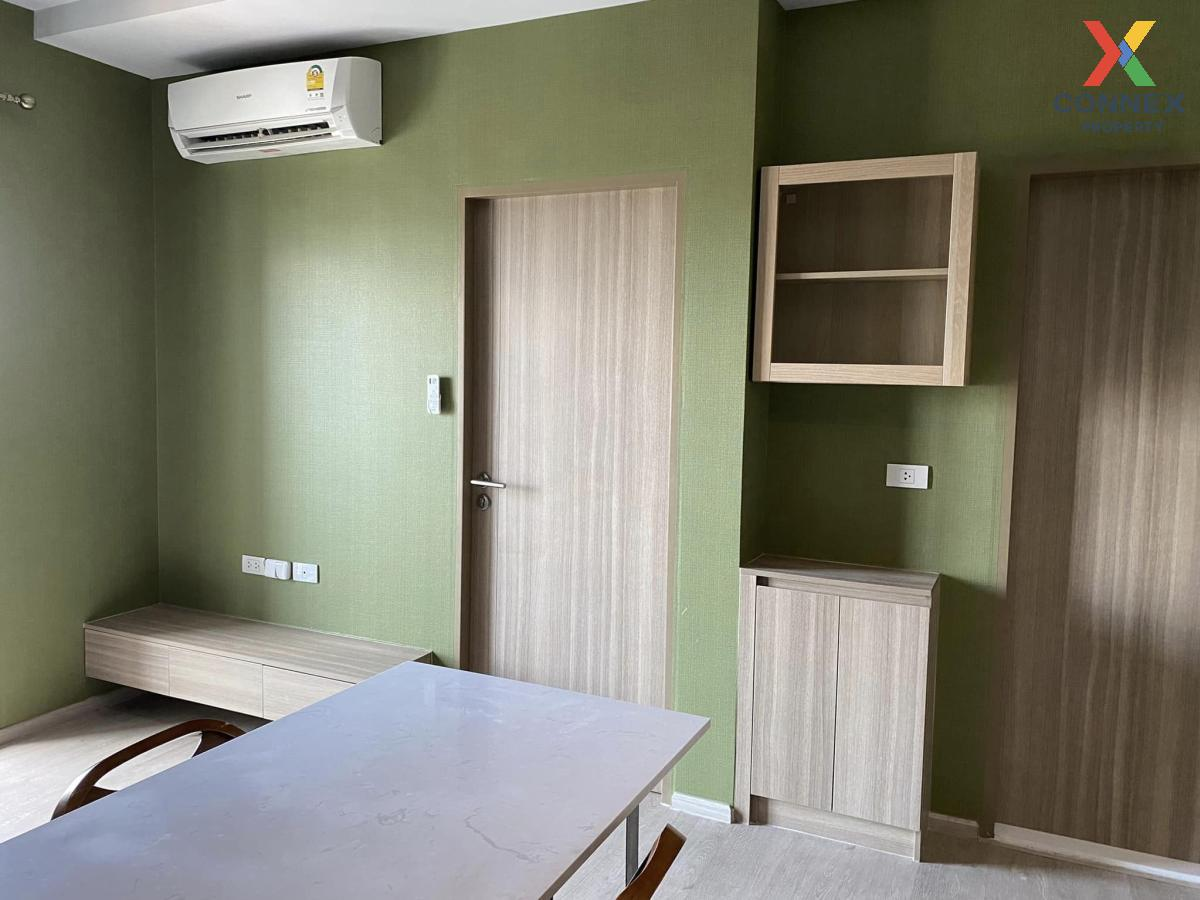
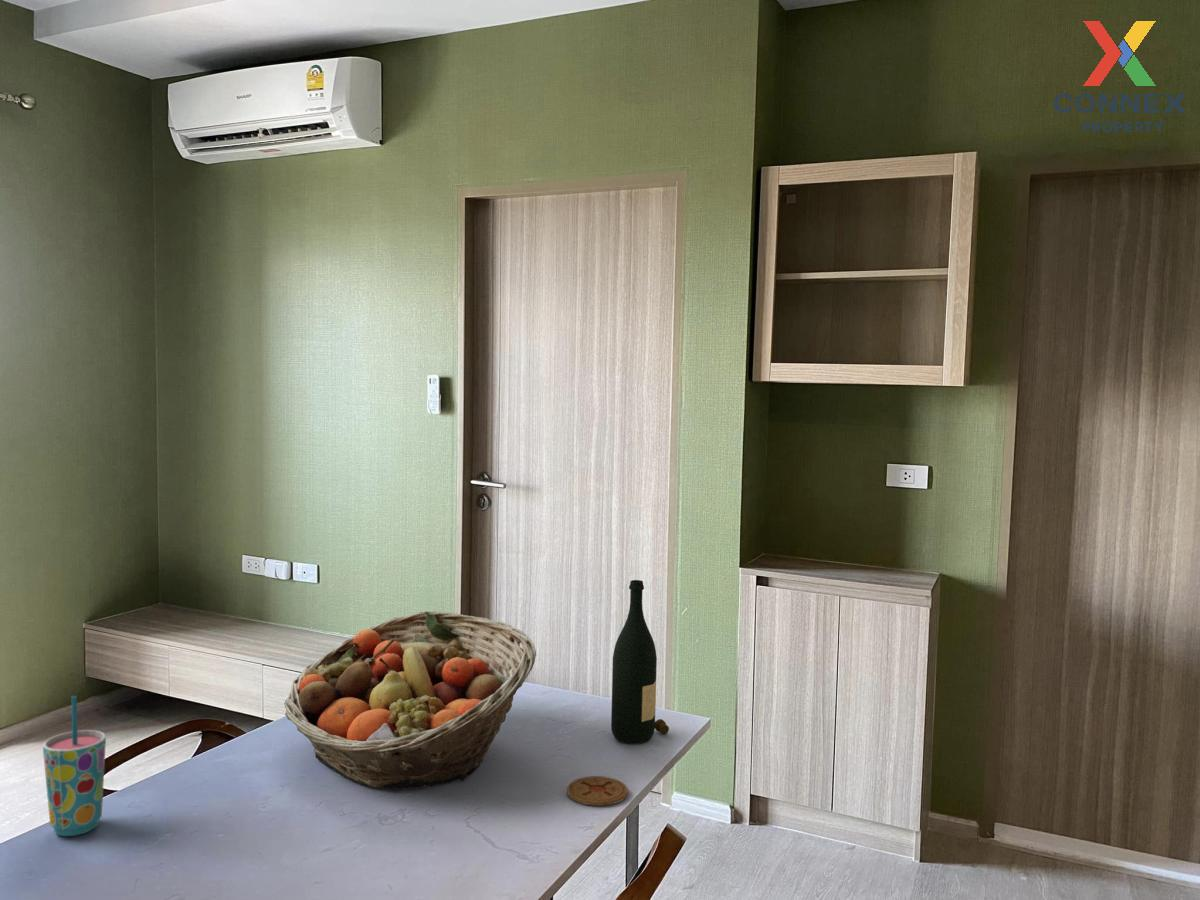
+ fruit basket (410, 692)
+ coaster (597, 790)
+ cup (75, 762)
+ wine bottle (637, 656)
